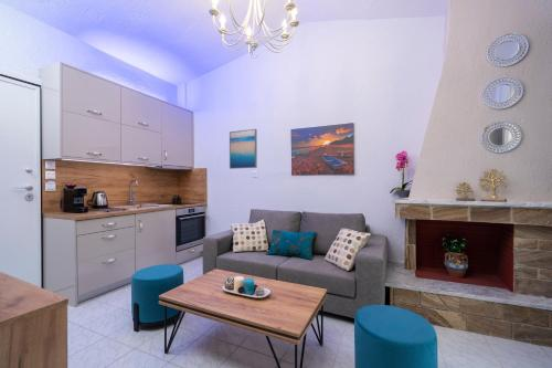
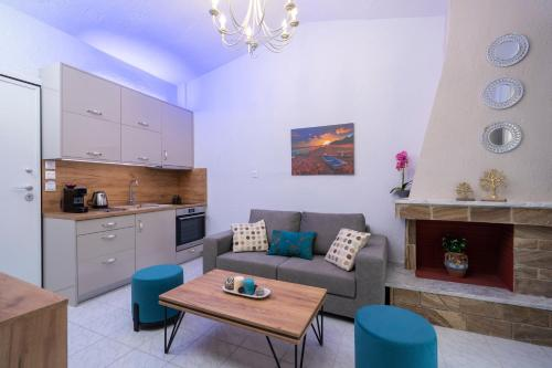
- wall art (243, 149)
